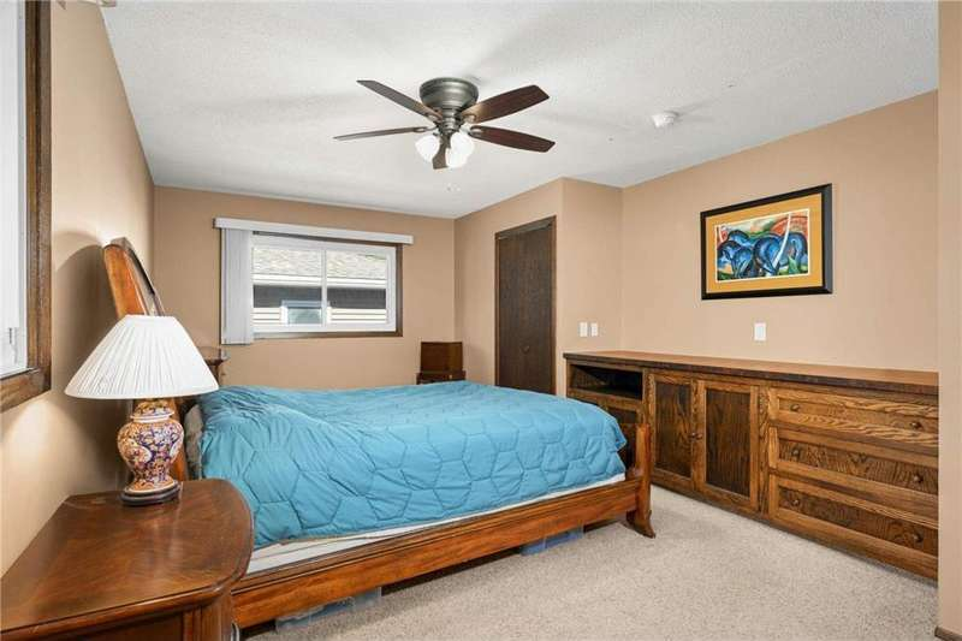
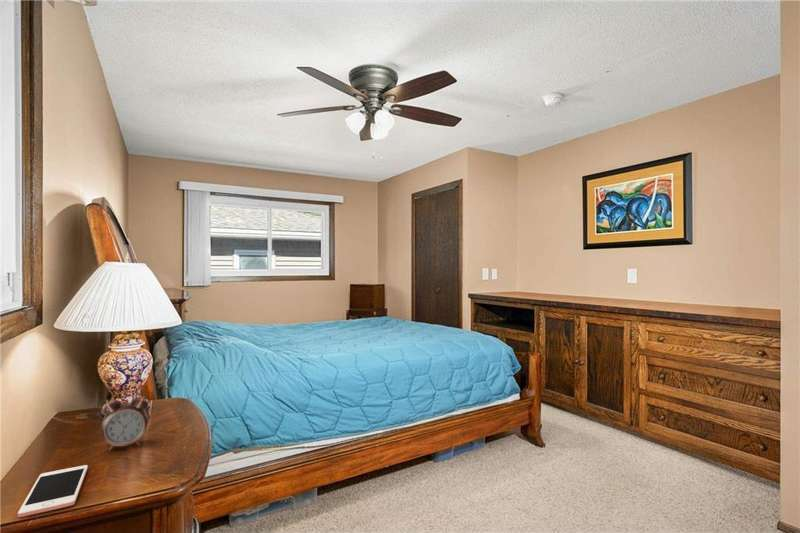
+ cell phone (56, 488)
+ alarm clock (125, 418)
